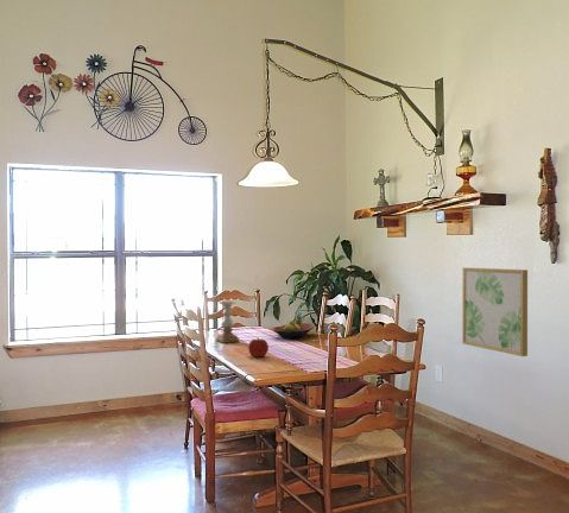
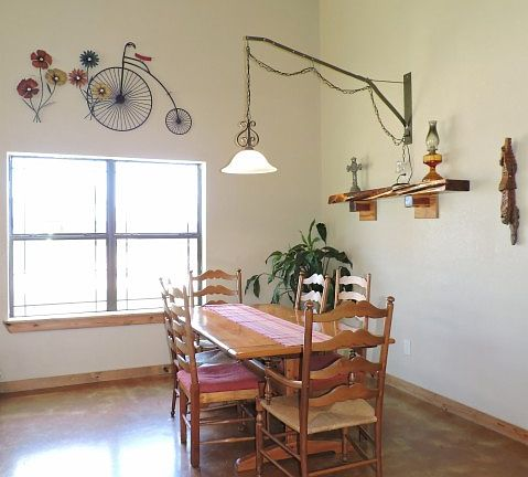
- apple (258, 347)
- candle holder (227, 321)
- wall art (493, 309)
- fruit bowl (293, 328)
